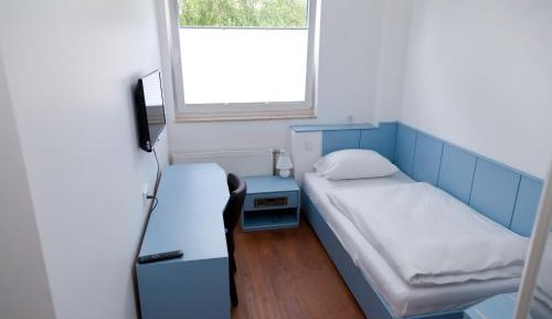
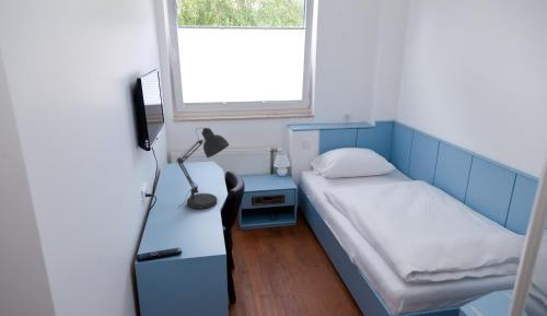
+ desk lamp (207, 156)
